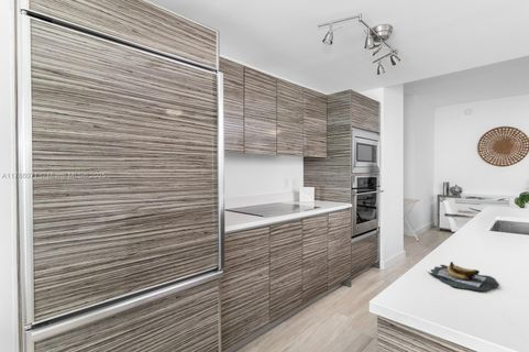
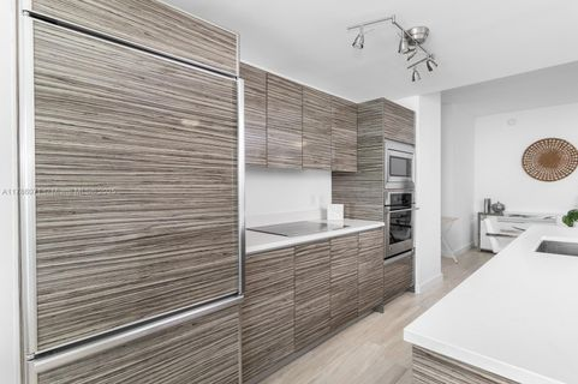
- banana bunch (460, 270)
